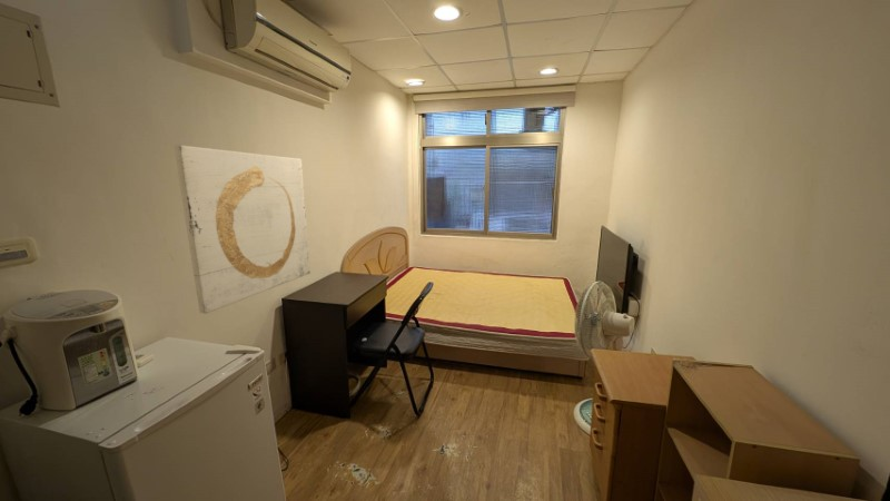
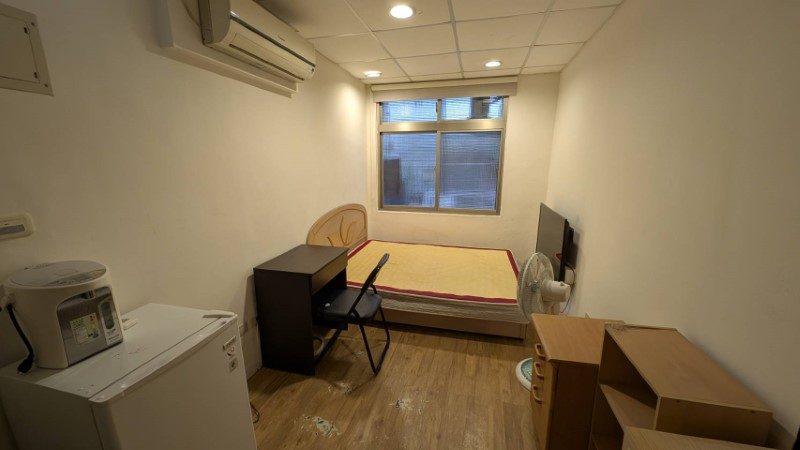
- wall art (257, 224)
